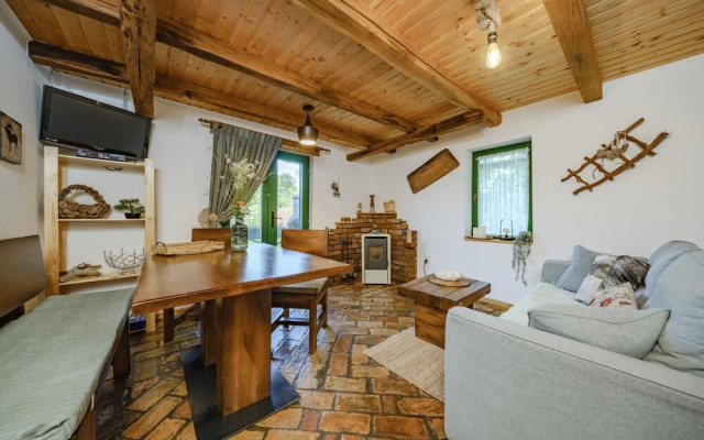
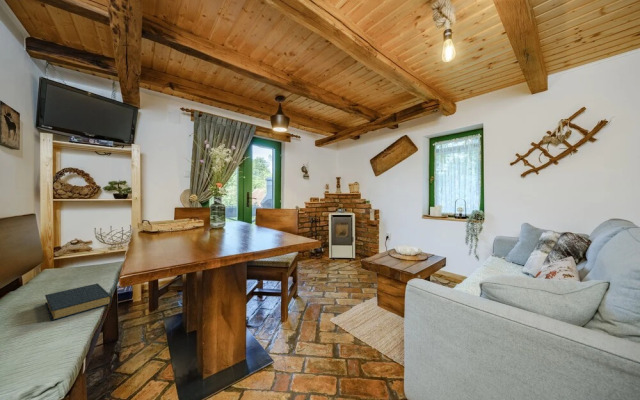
+ hardback book (78, 299)
